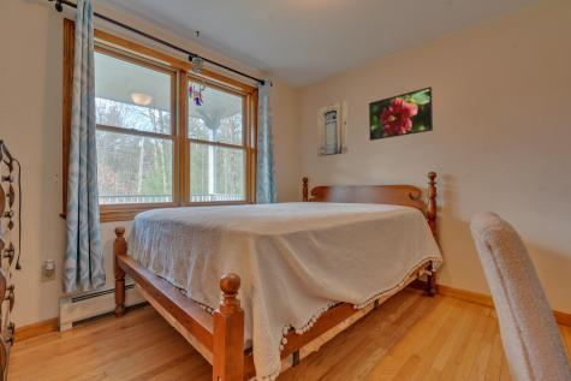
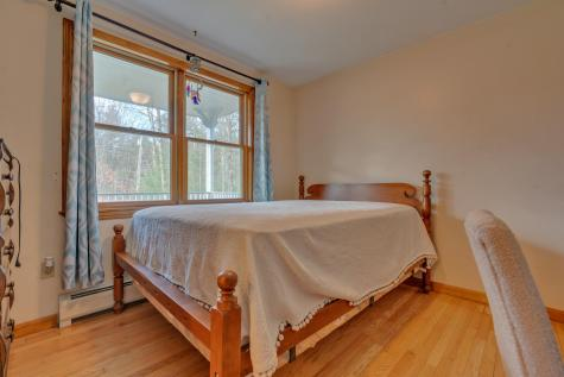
- wall art (331, 130)
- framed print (398, 115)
